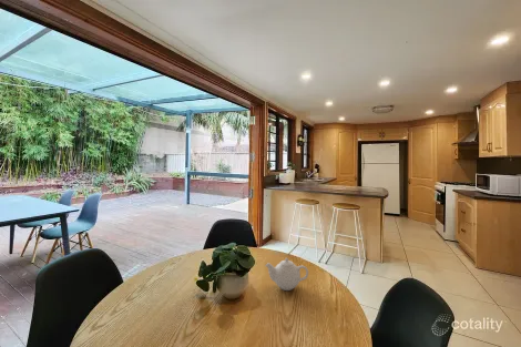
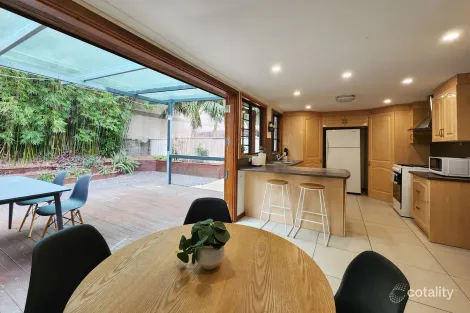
- teapot (286, 272)
